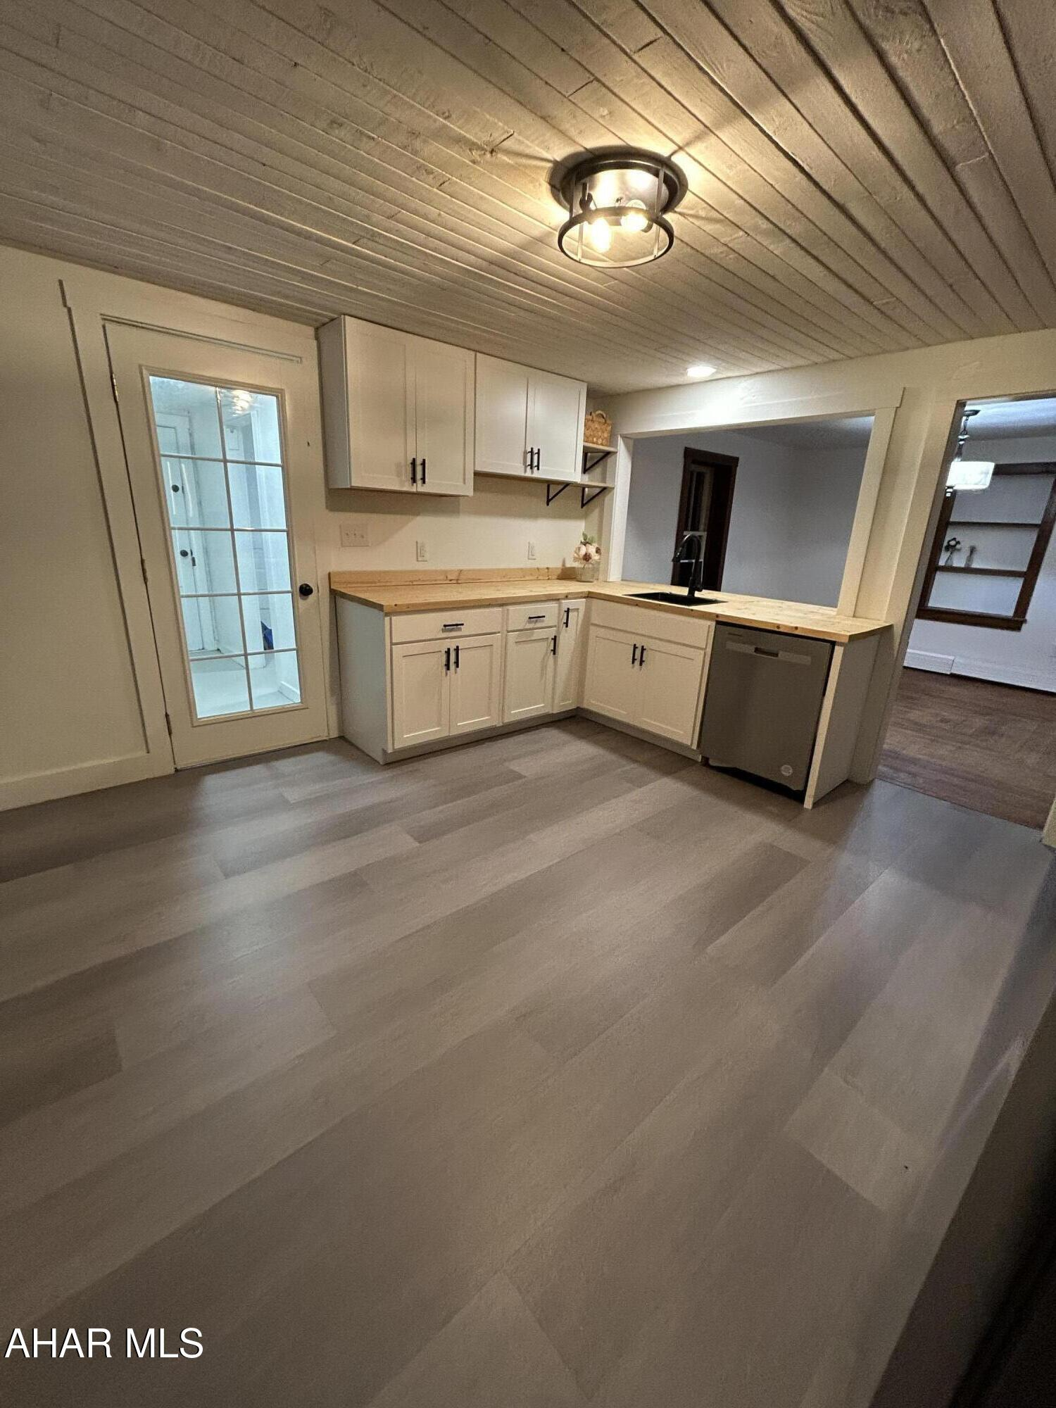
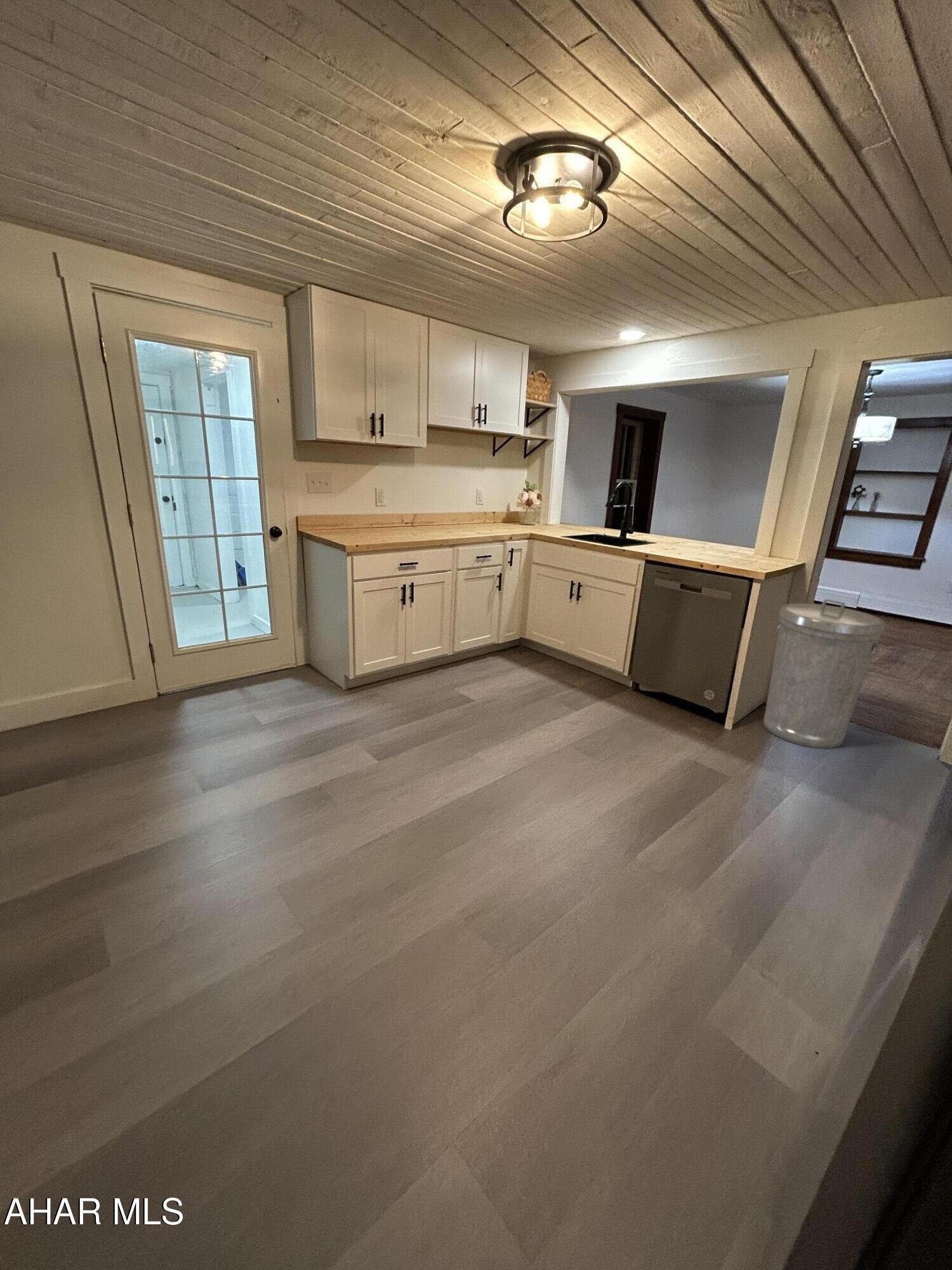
+ trash can (817, 669)
